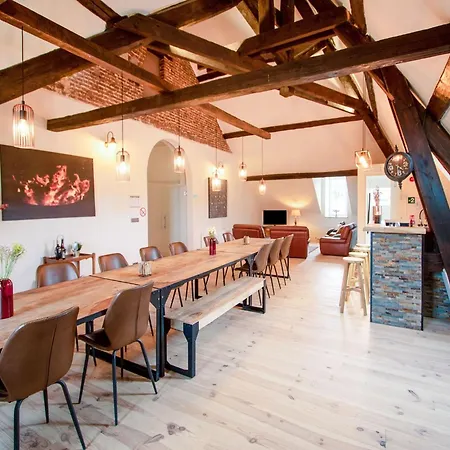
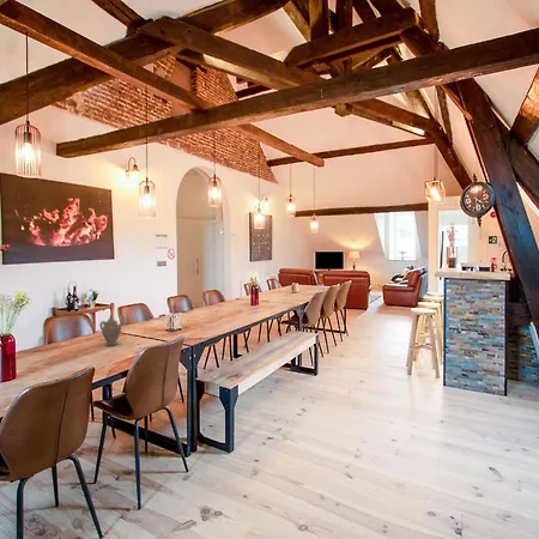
+ chinaware (111, 329)
